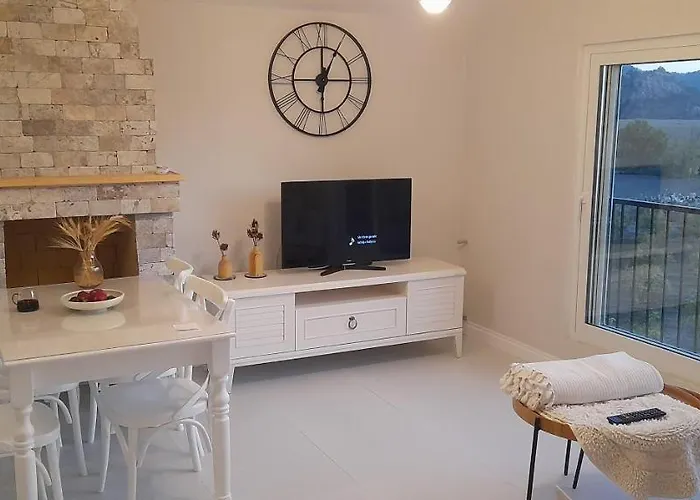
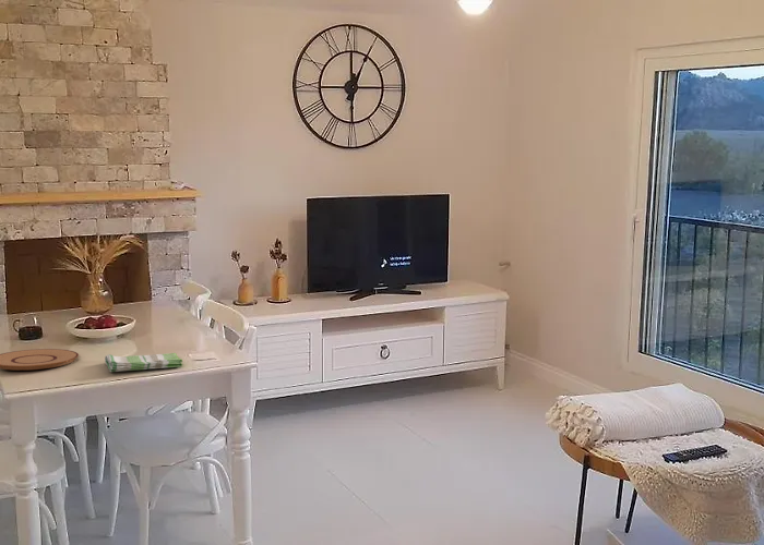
+ plate (34, 359)
+ dish towel (143, 359)
